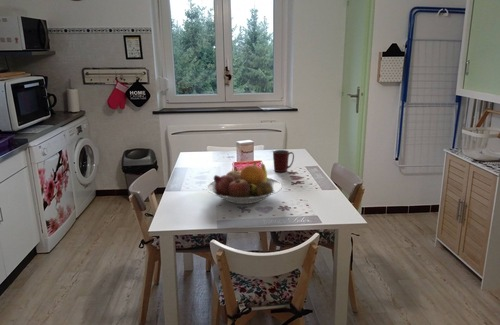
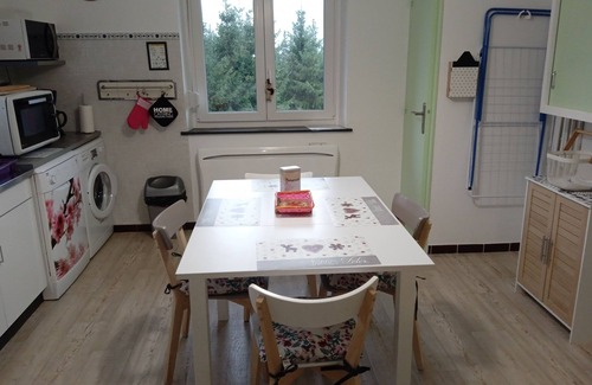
- fruit bowl (244, 182)
- mug (283, 160)
